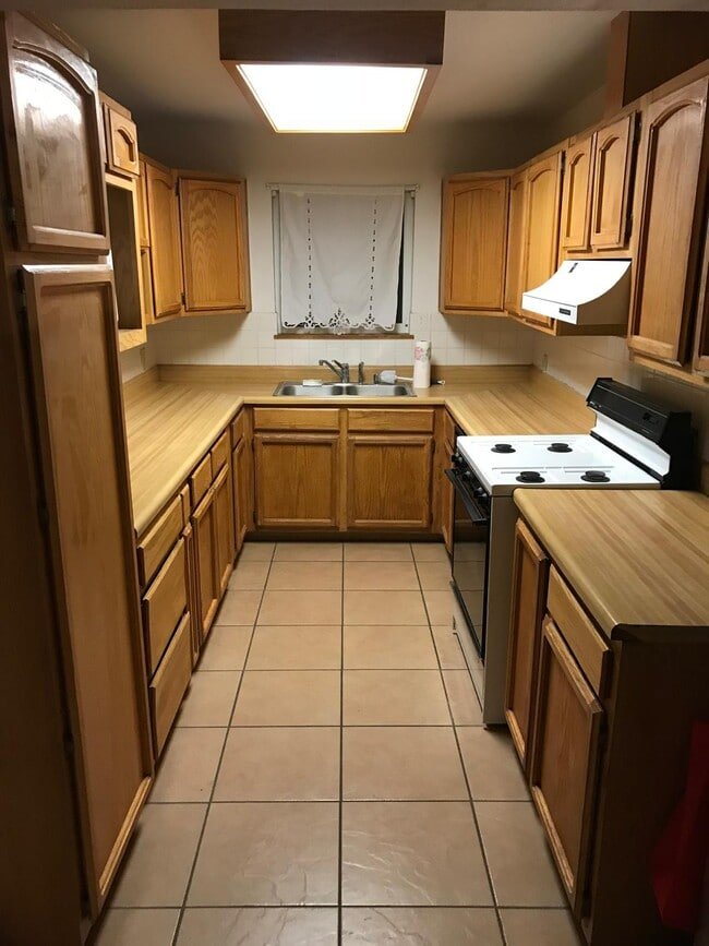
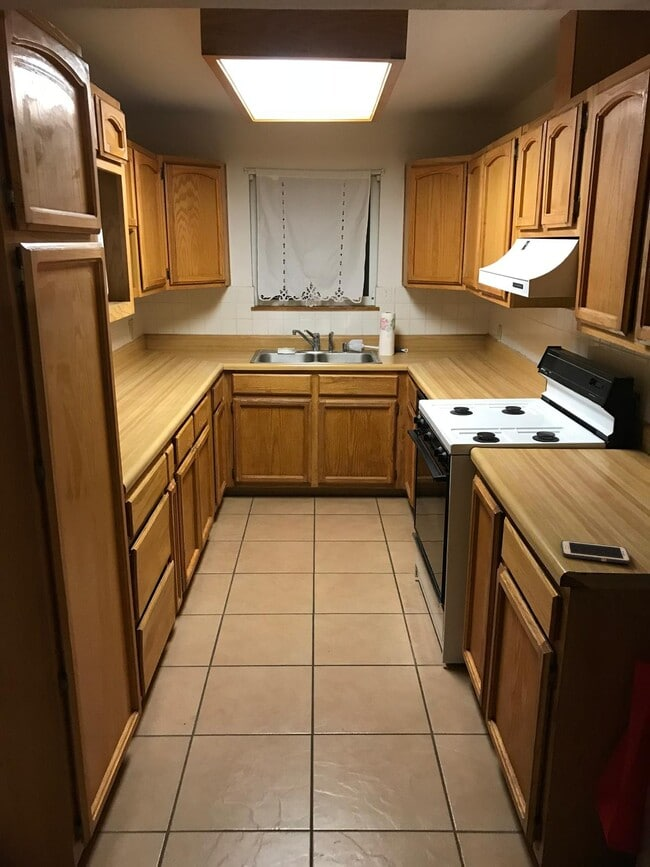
+ cell phone (594, 552)
